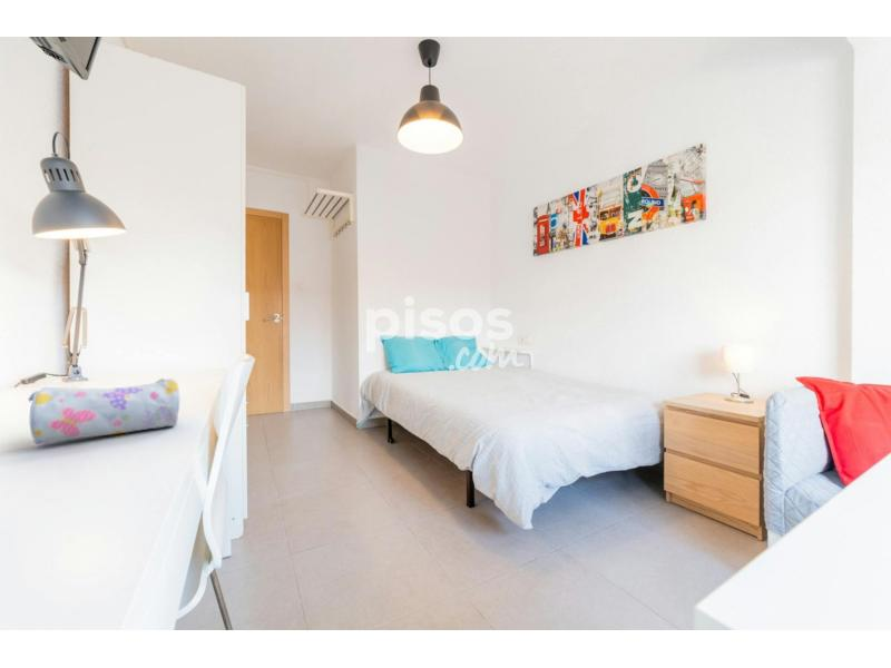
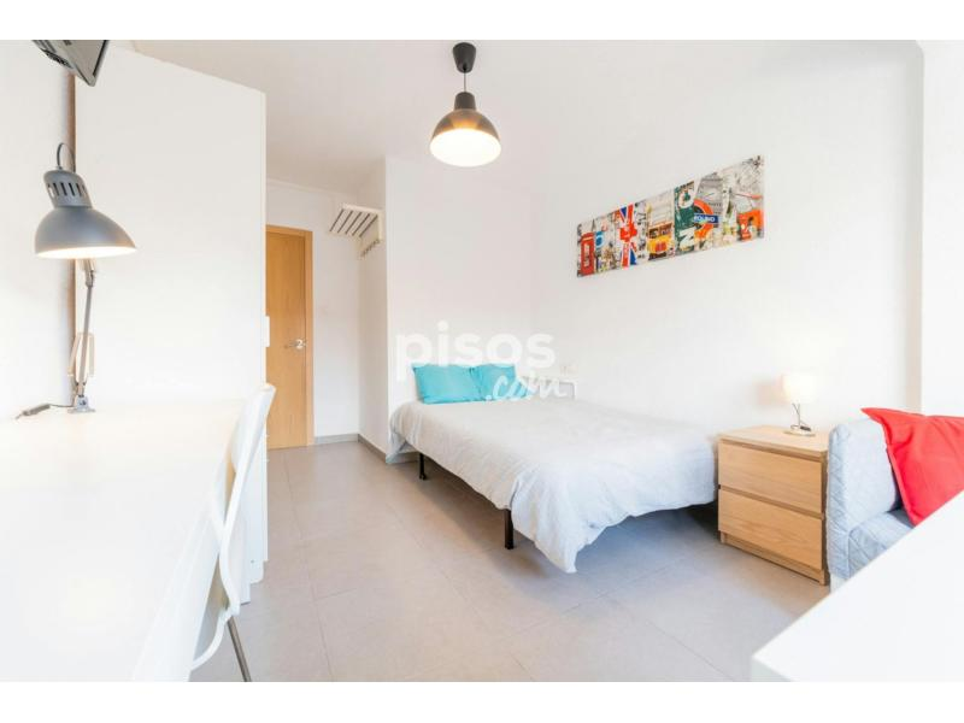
- pencil case (111, 409)
